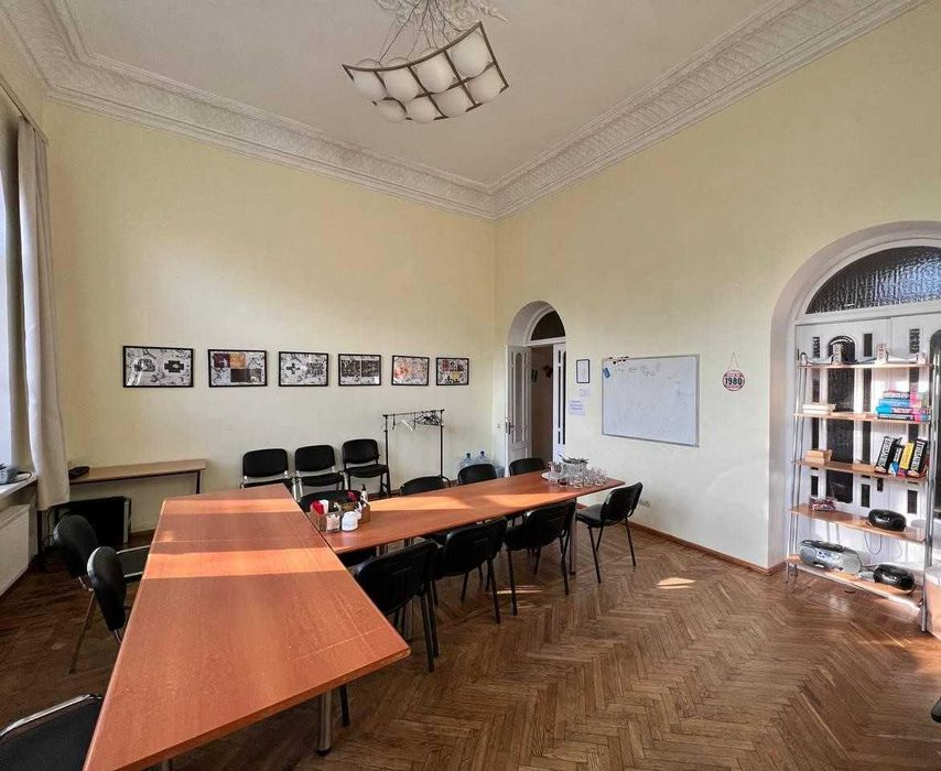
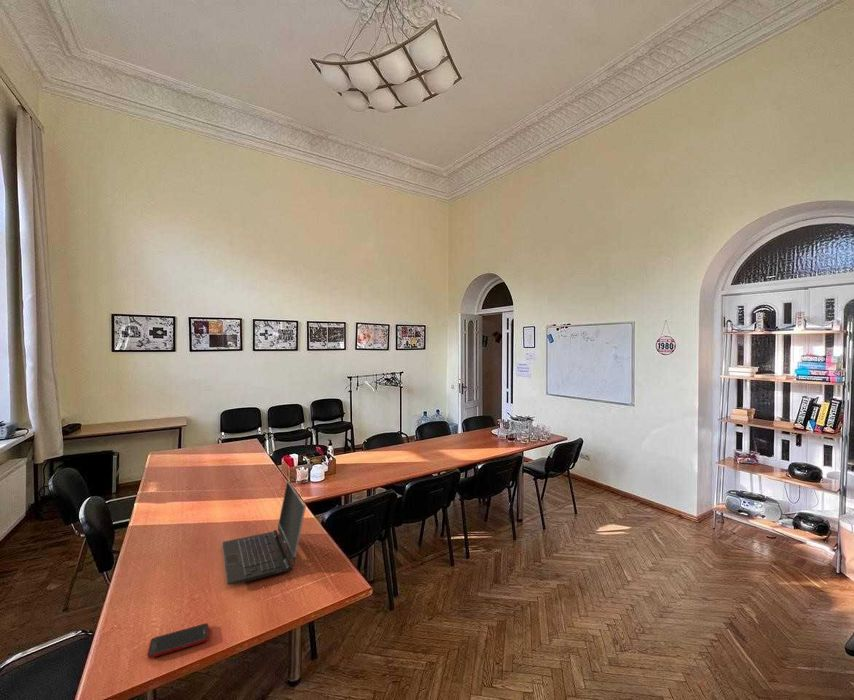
+ cell phone (179, 640)
+ laptop computer (263, 533)
